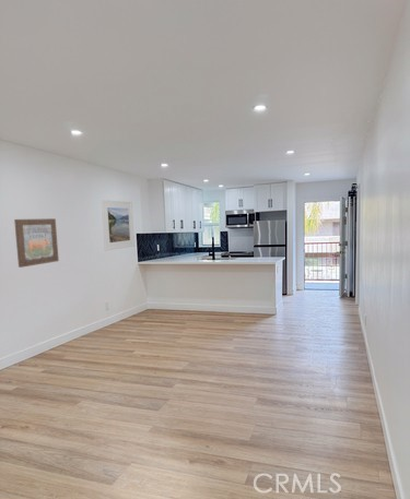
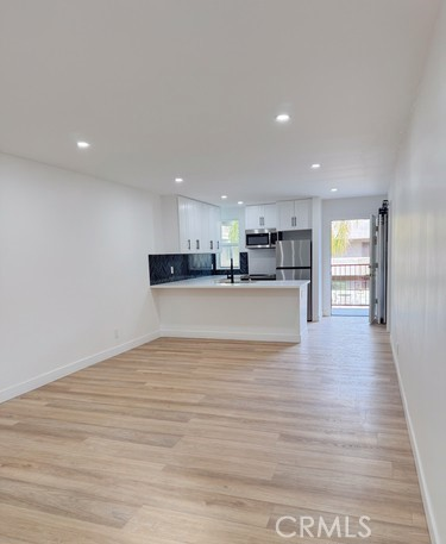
- wall art (37, 241)
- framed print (118, 224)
